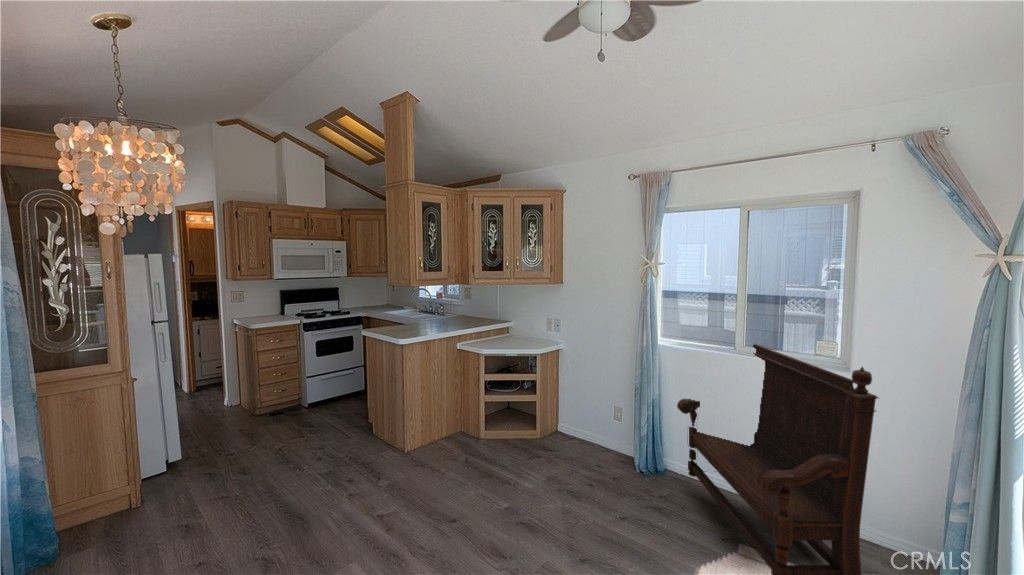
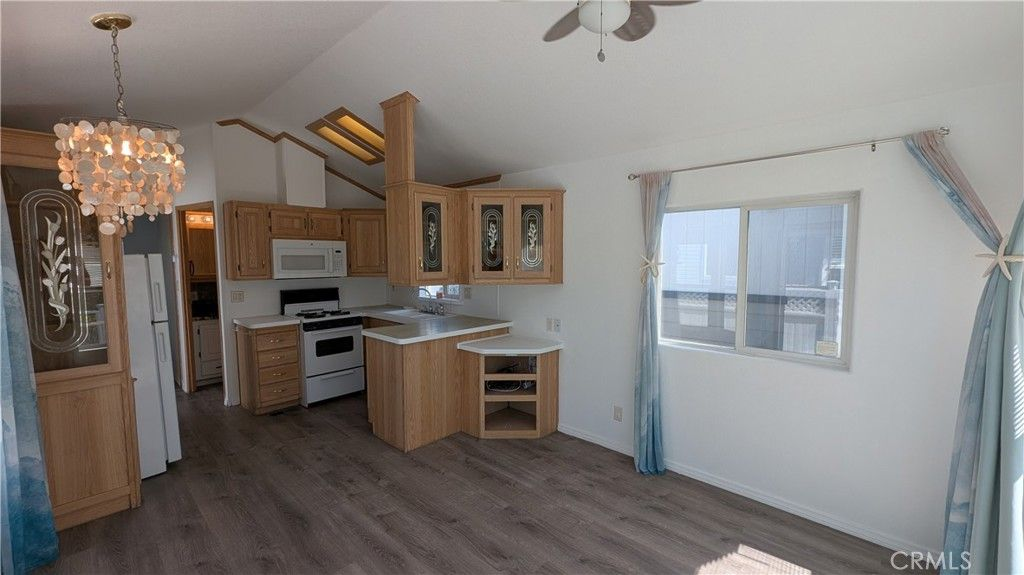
- bench (755, 432)
